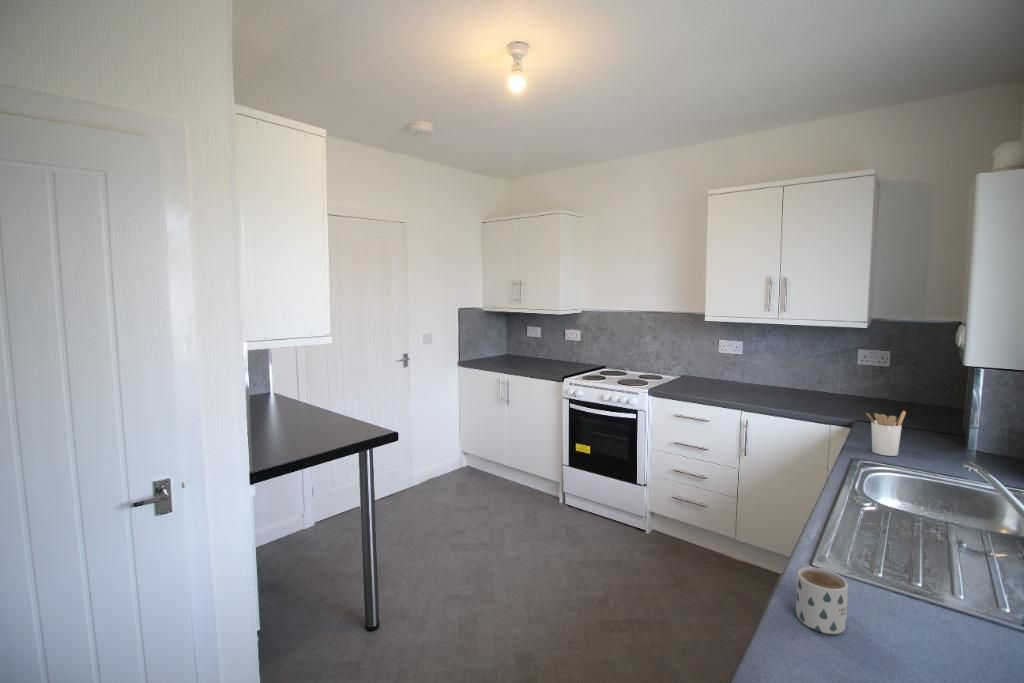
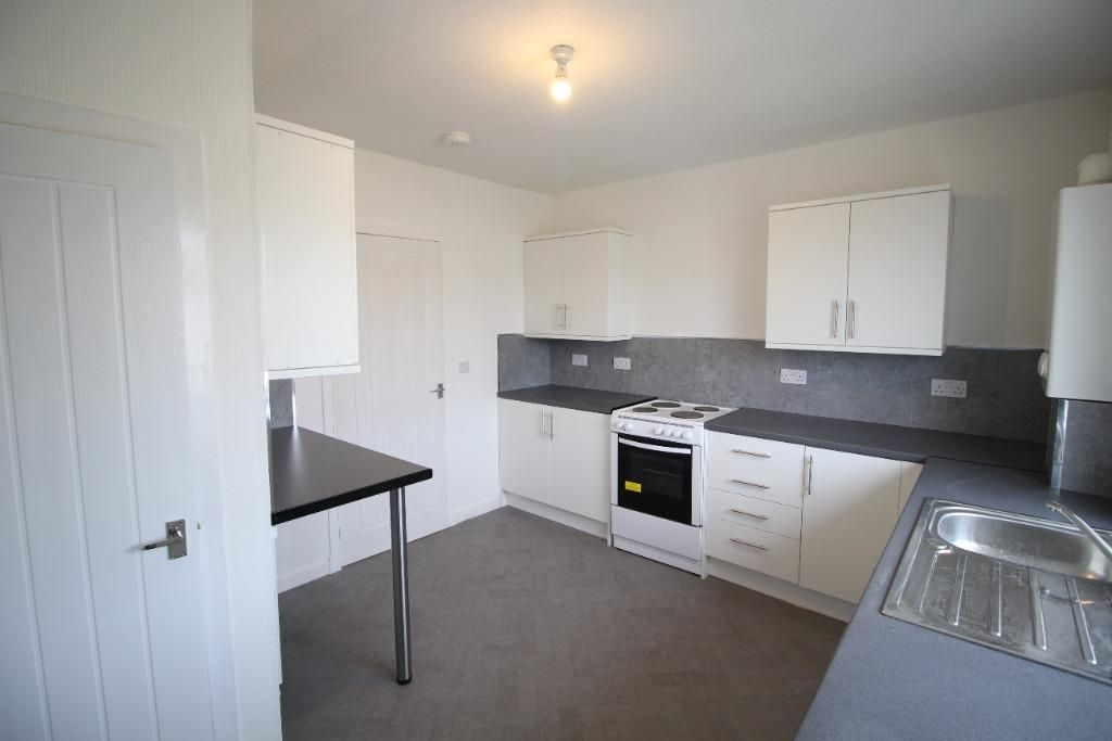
- mug (823, 596)
- utensil holder (885, 432)
